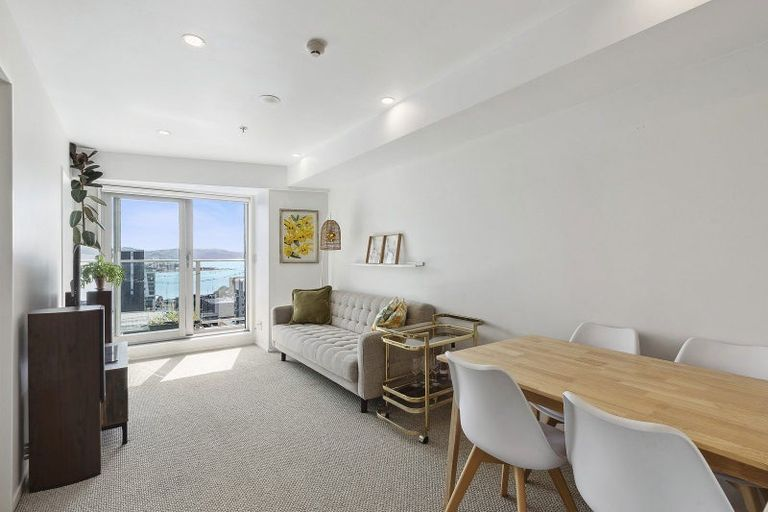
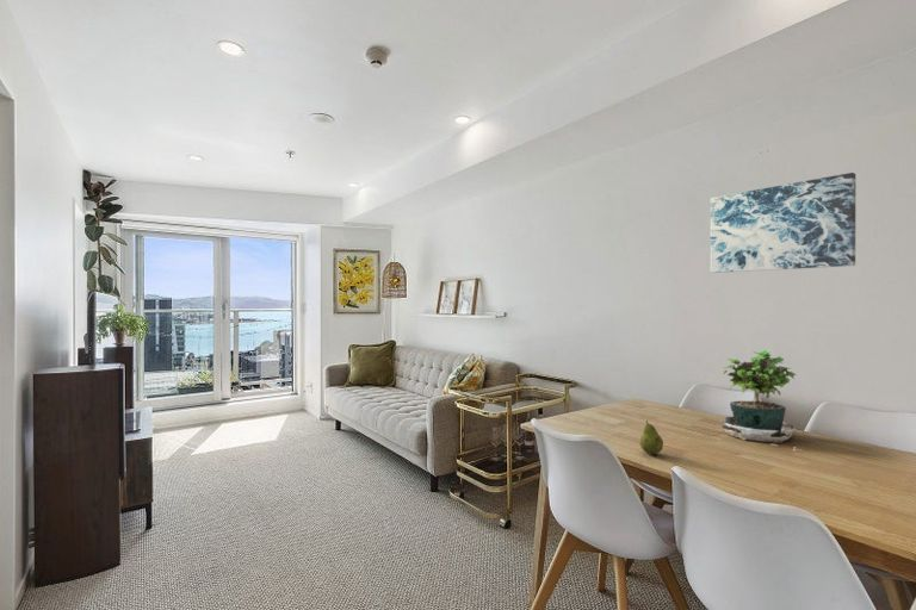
+ fruit (651, 436)
+ wall art (775, 228)
+ potted plant (762, 392)
